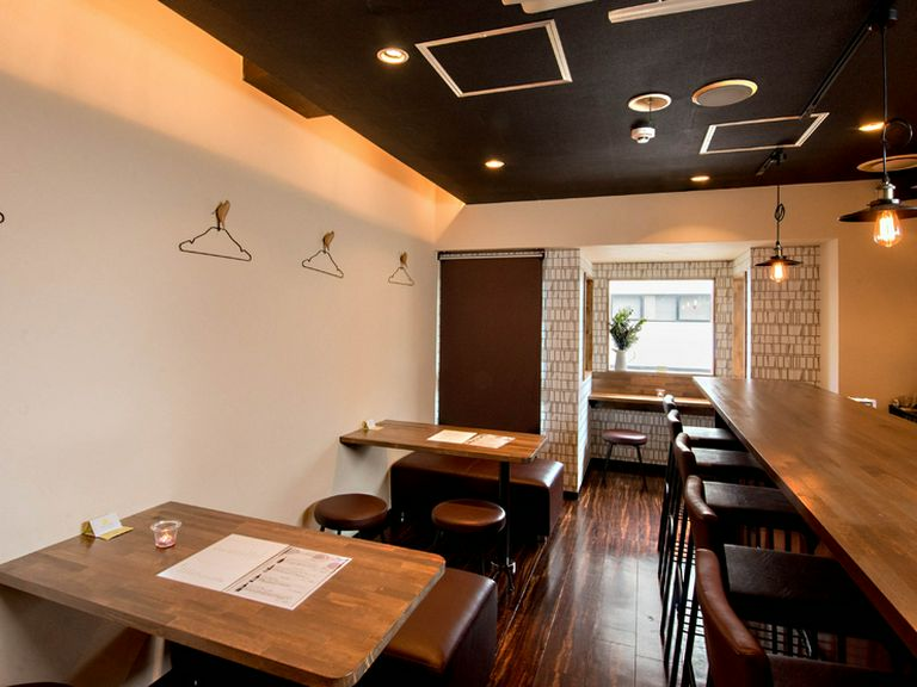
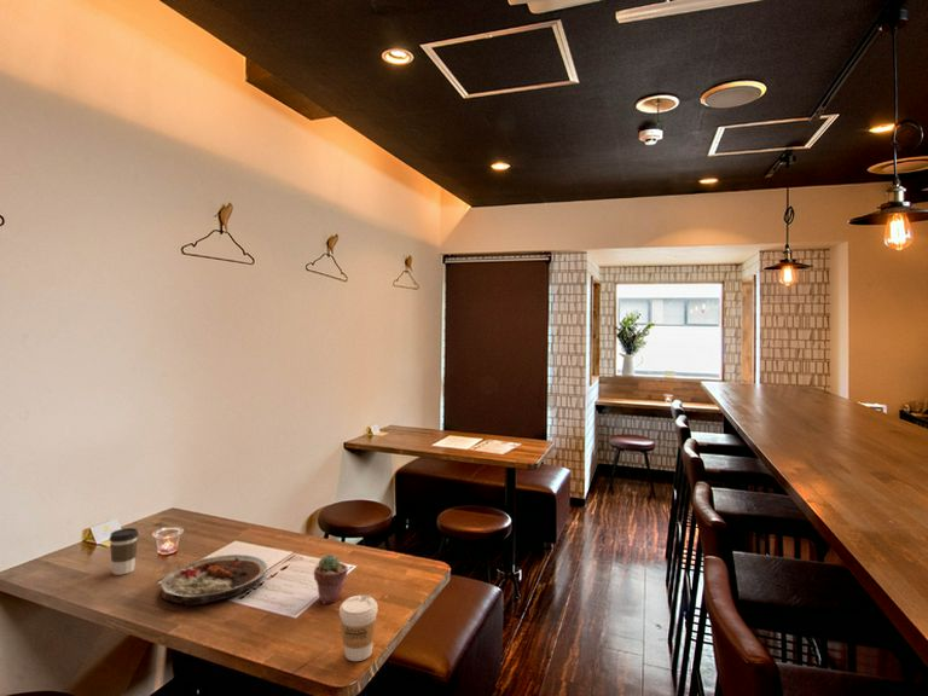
+ potted succulent (330, 576)
+ plate (215, 574)
+ coffee cup (358, 627)
+ coffee cup (123, 551)
